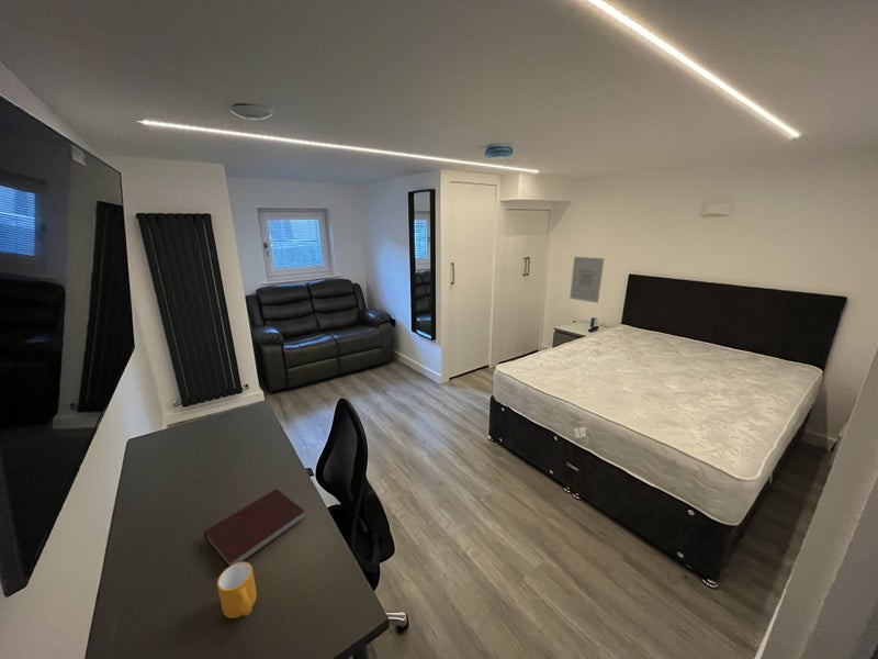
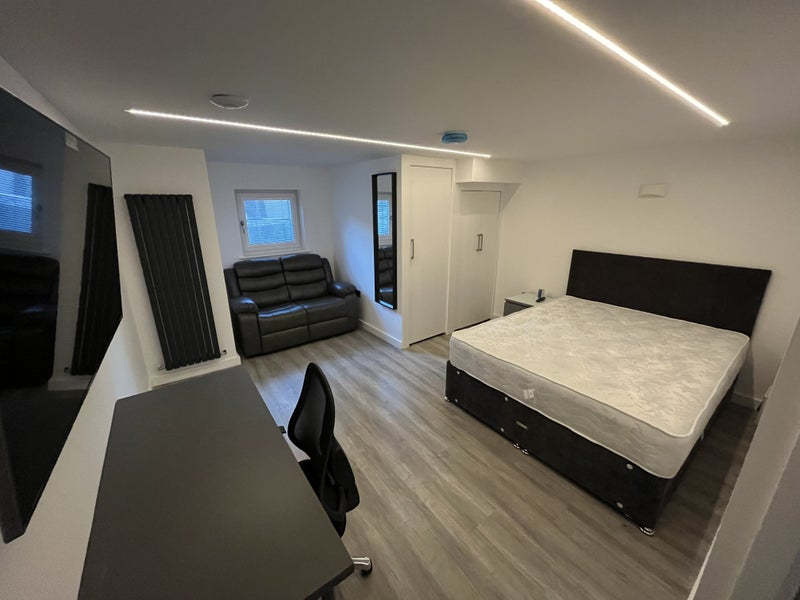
- notebook (256, 524)
- mug (240, 595)
- wall art (586, 279)
